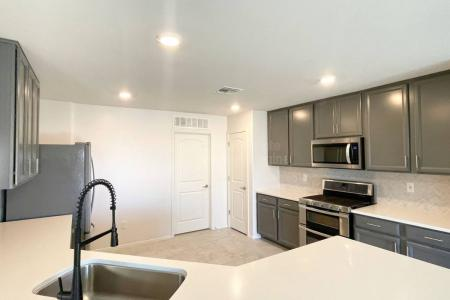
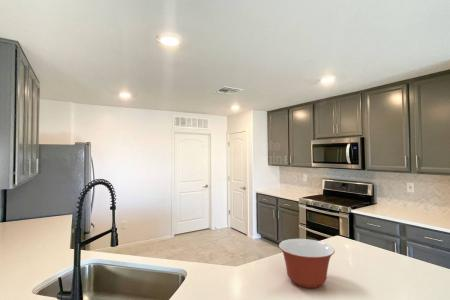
+ mixing bowl (306, 264)
